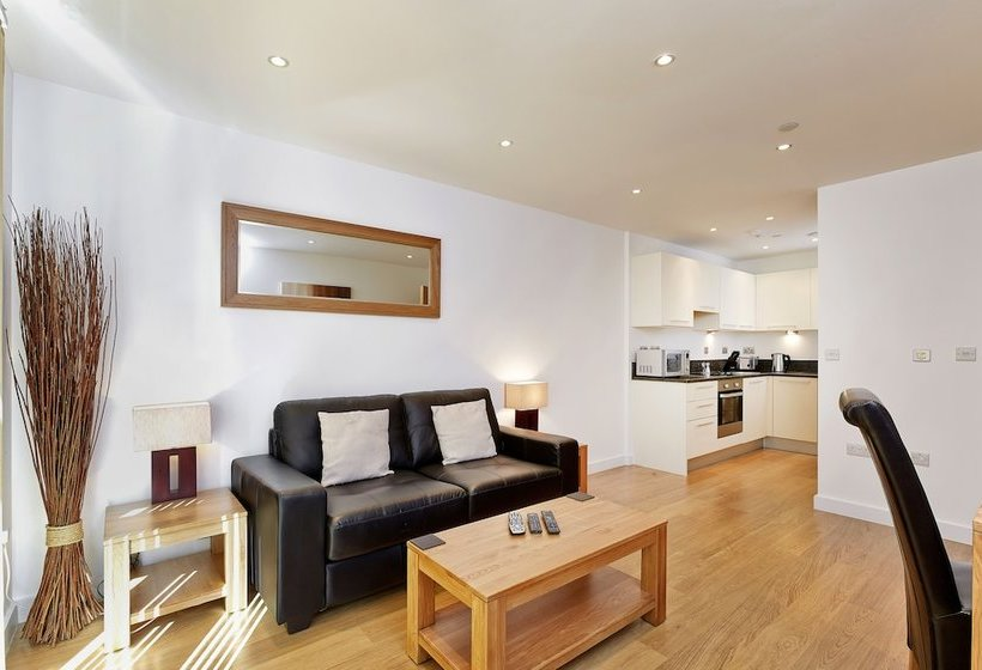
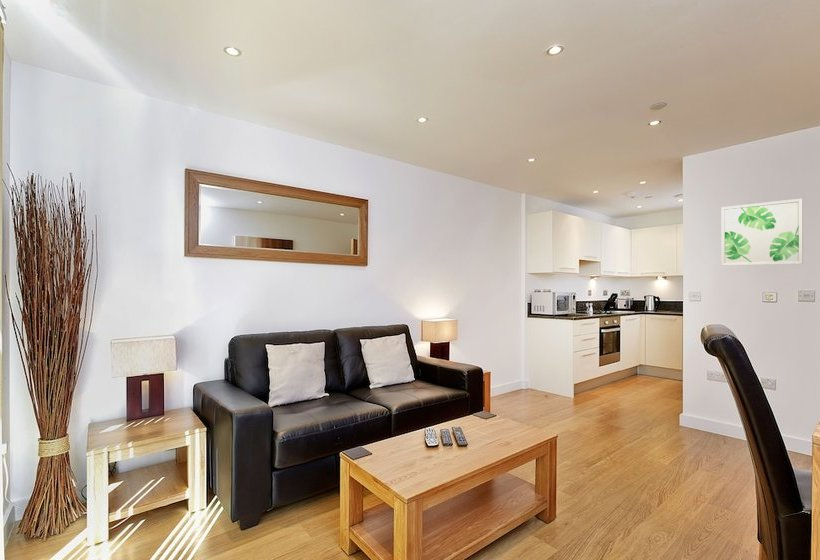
+ wall art (760, 234)
